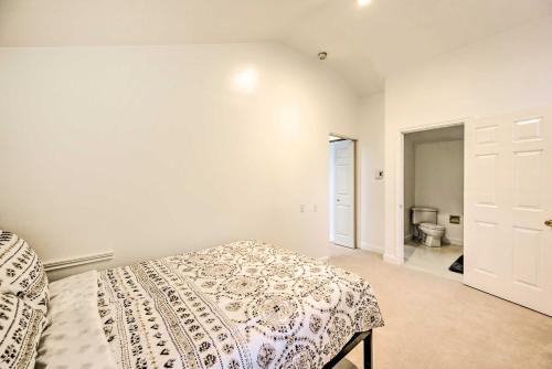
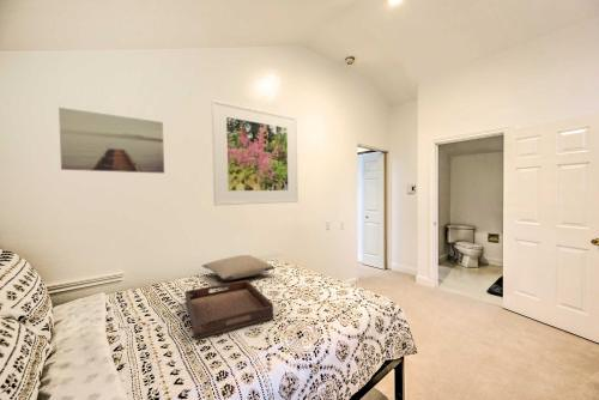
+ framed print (259, 157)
+ serving tray (226, 303)
+ wall art (116, 143)
+ pillow (237, 267)
